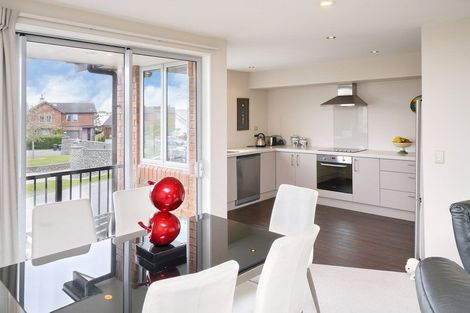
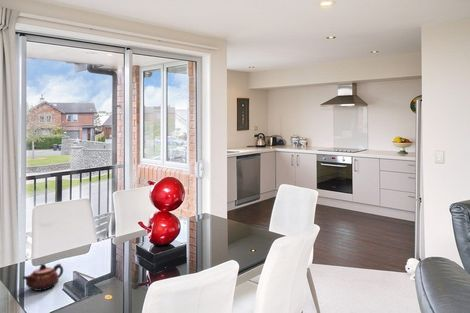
+ teapot (44, 275)
